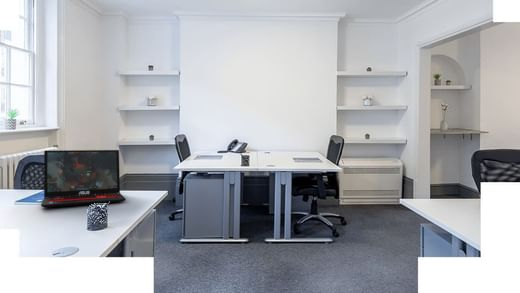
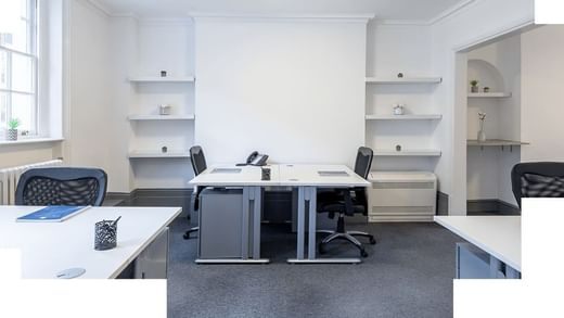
- laptop (84, 175)
